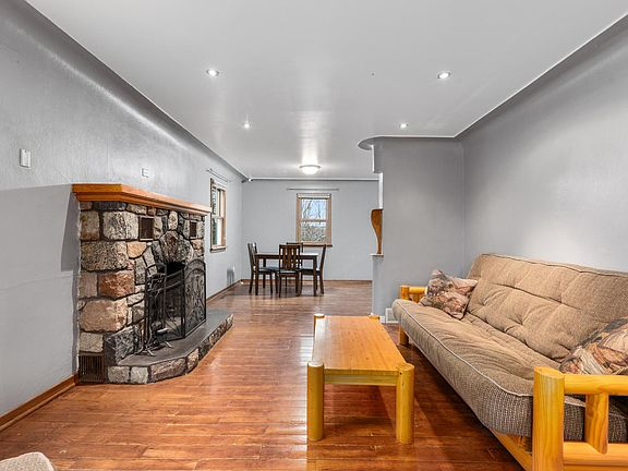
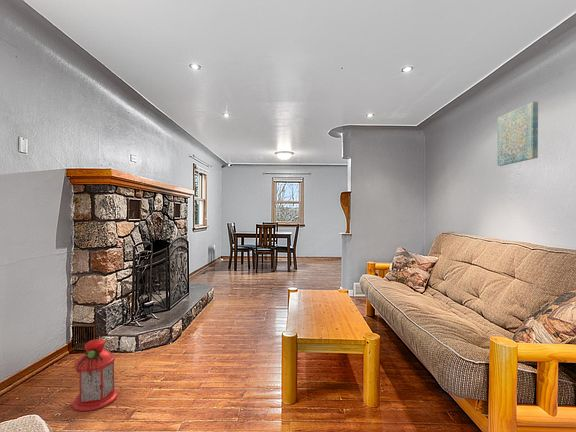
+ wall art (516, 136)
+ lantern (95, 370)
